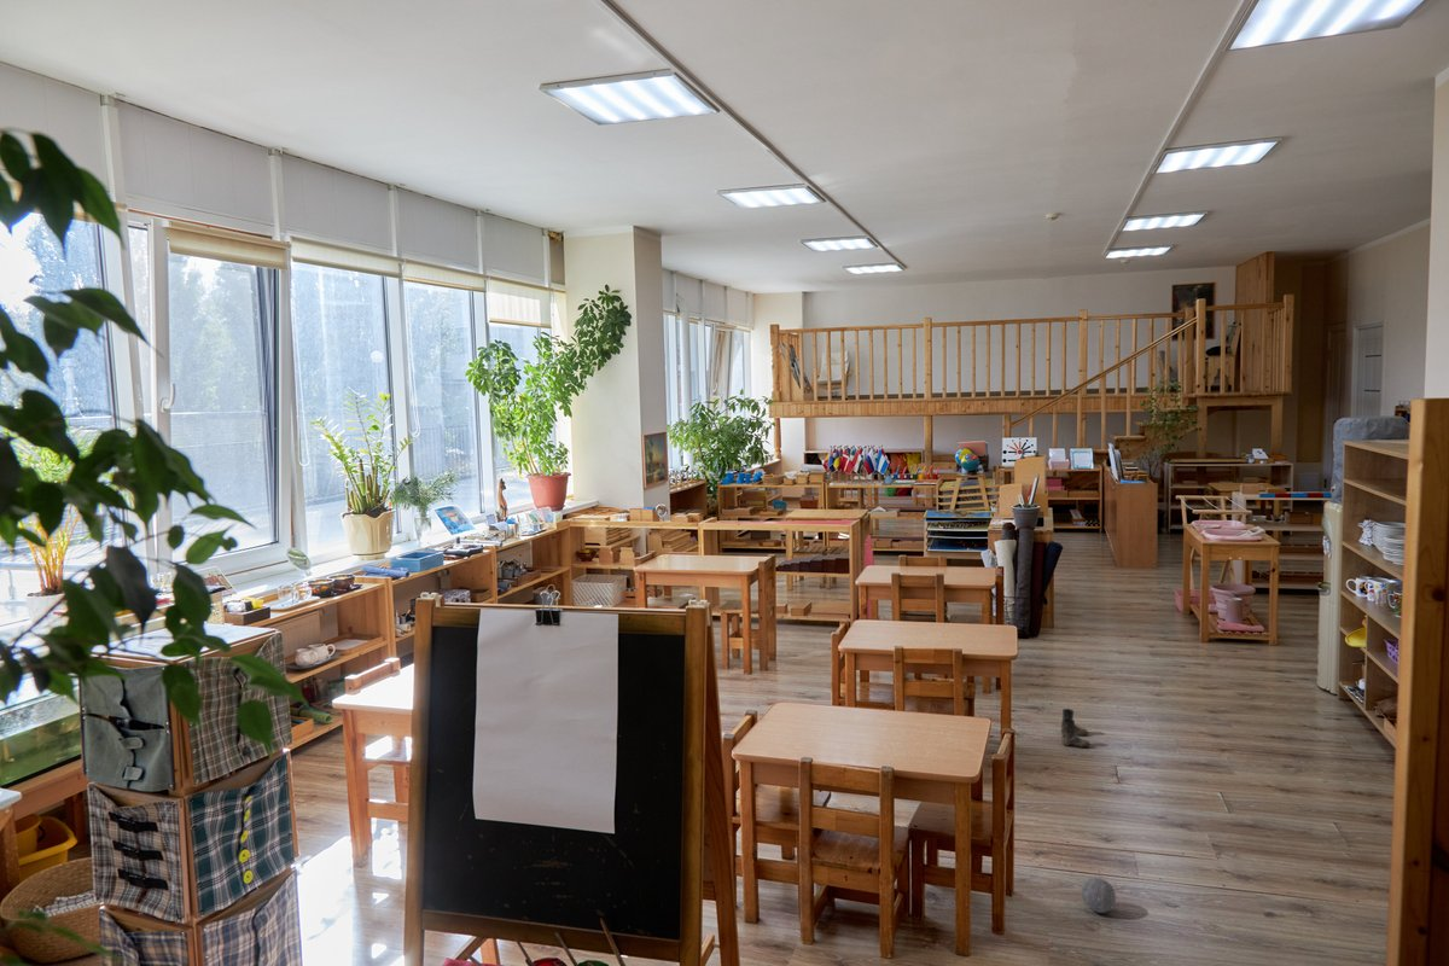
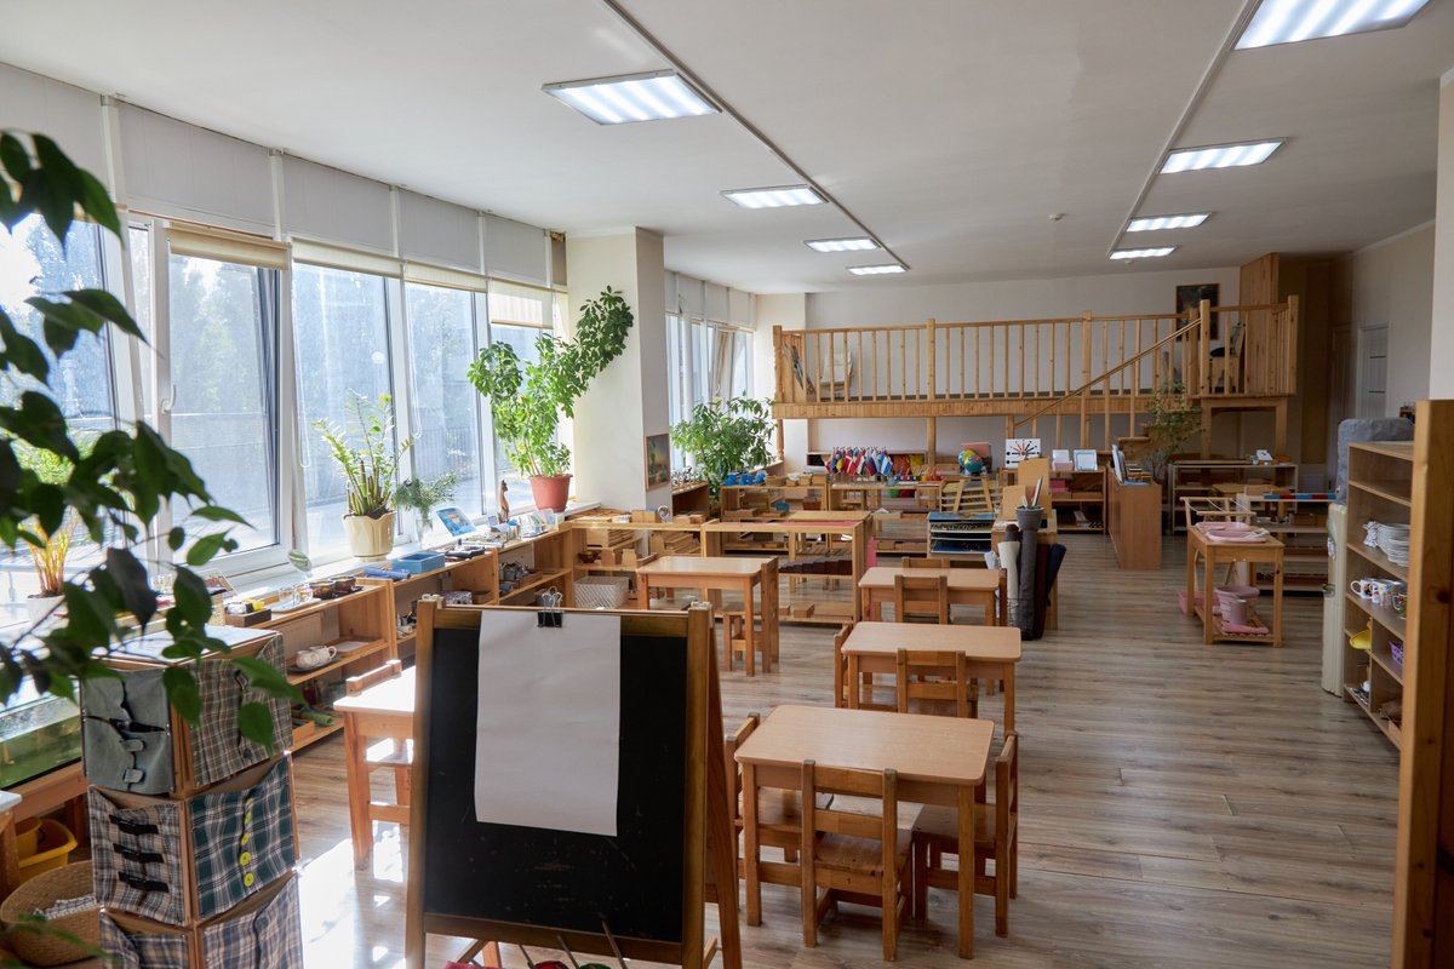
- boots (1075, 727)
- ball (1098, 895)
